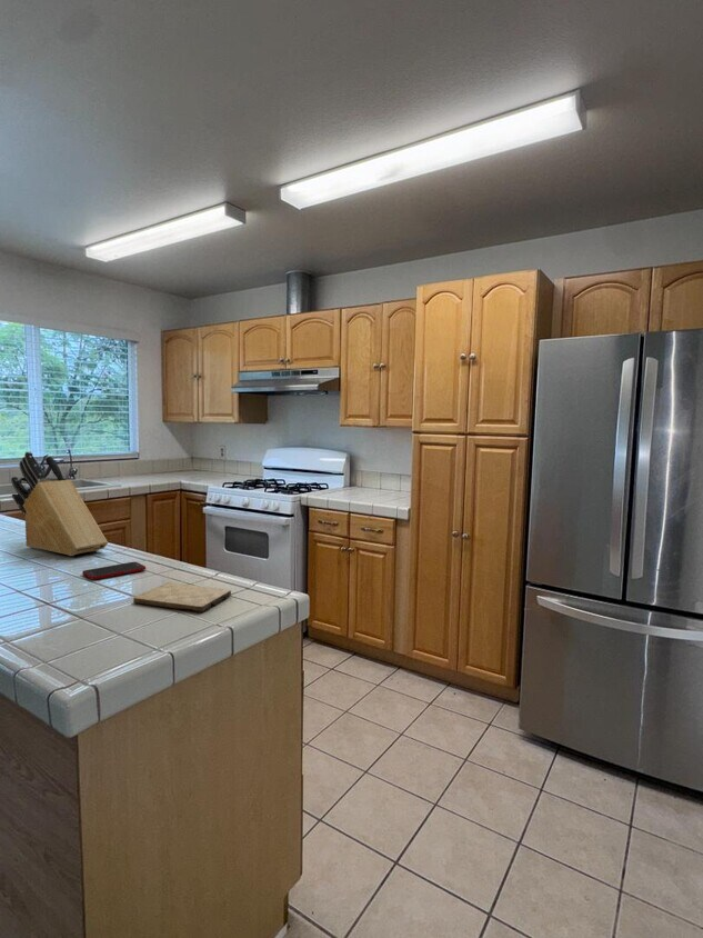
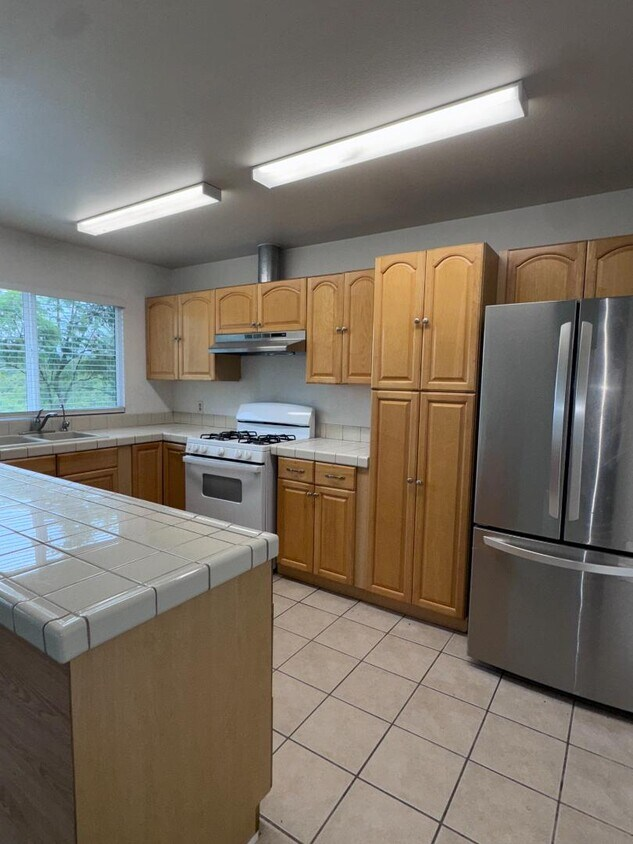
- cutting board (183, 596)
- cell phone (114, 570)
- knife block (57, 500)
